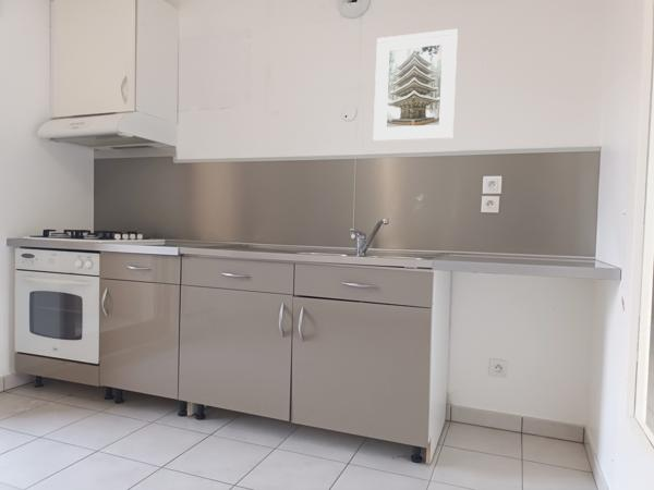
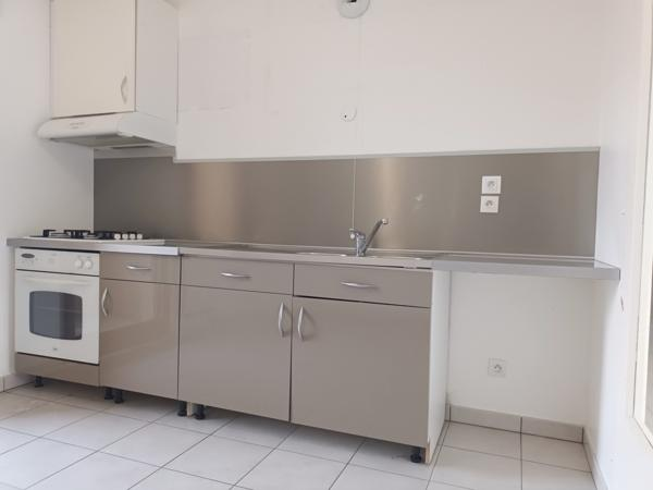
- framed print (413, 87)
